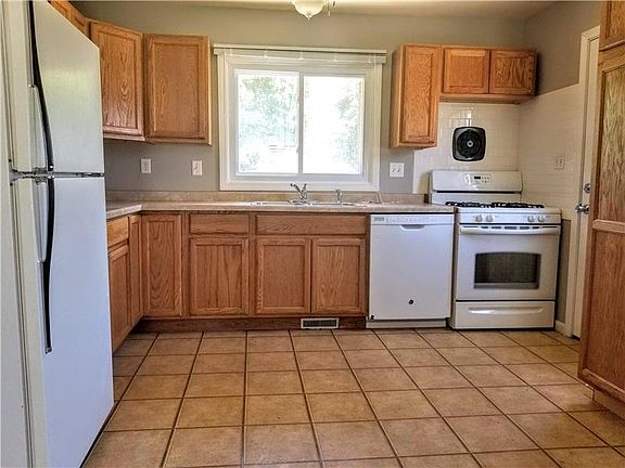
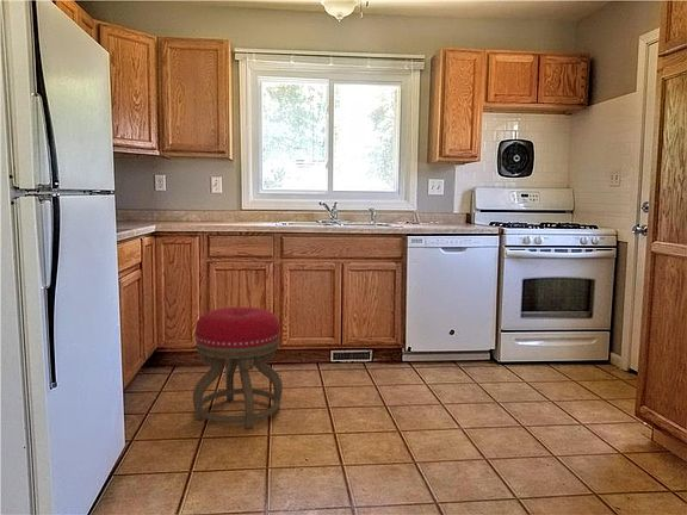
+ stool (239, 362)
